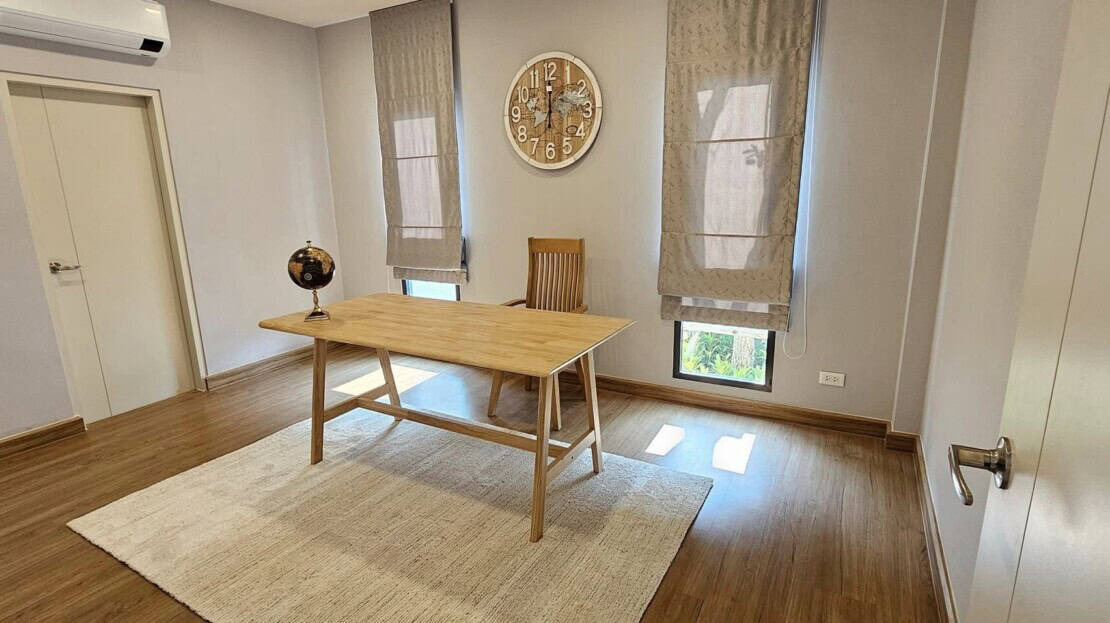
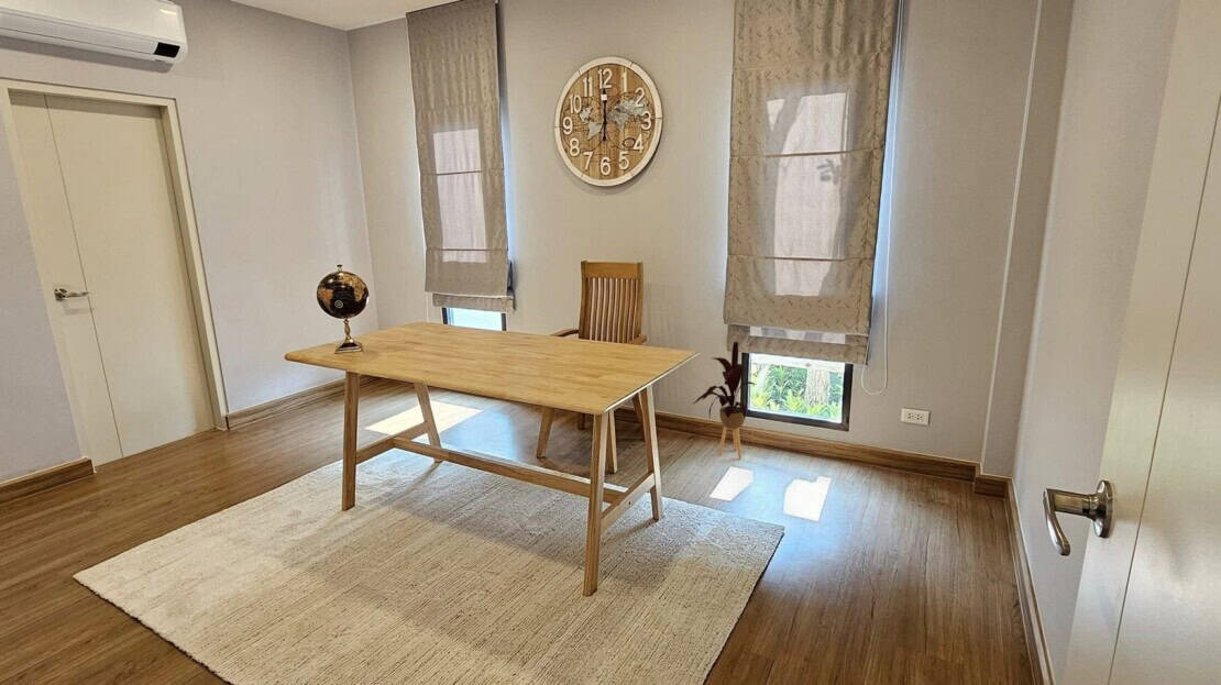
+ house plant (725, 397)
